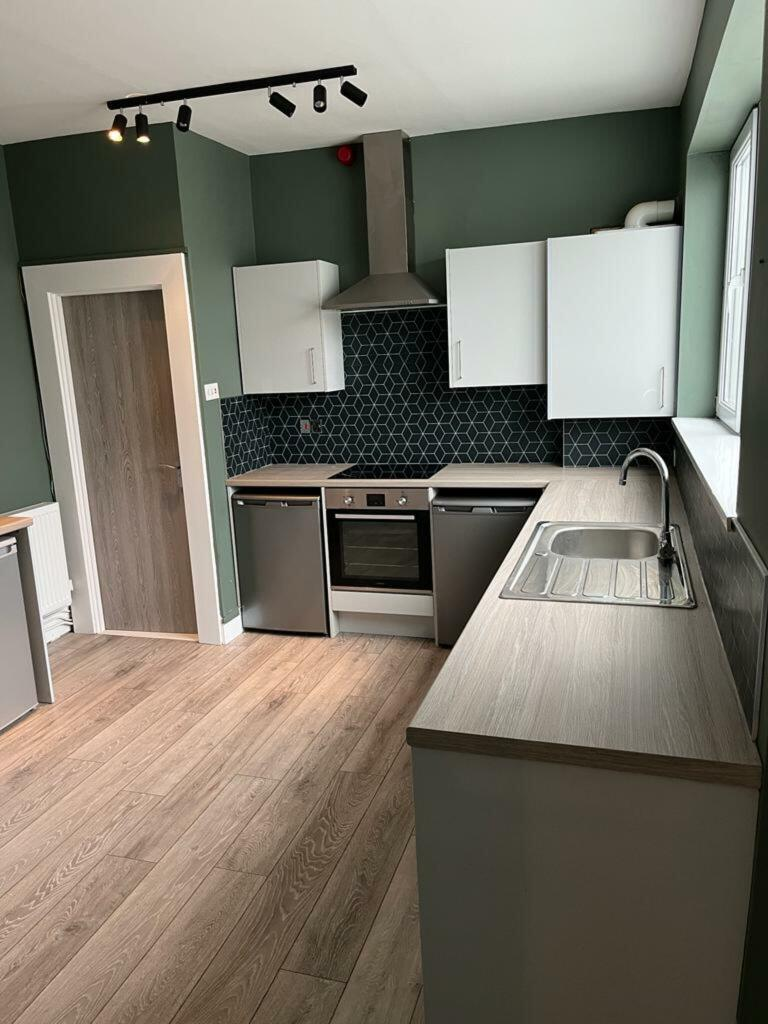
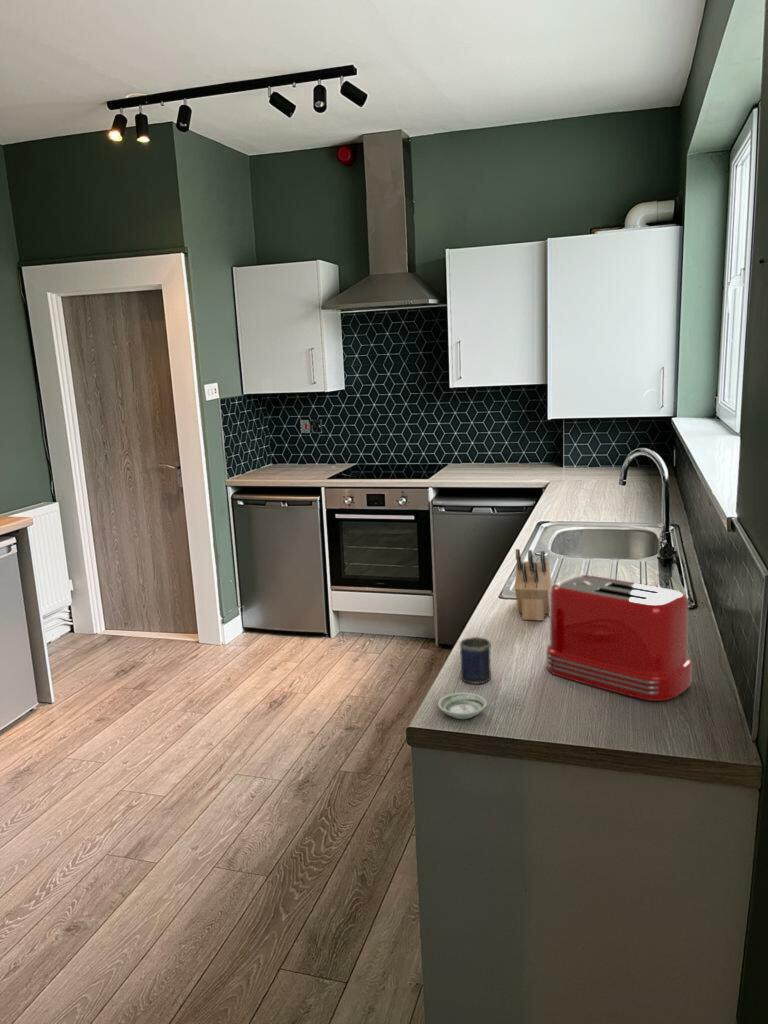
+ toaster (616, 632)
+ saucer (462, 707)
+ mug (472, 658)
+ knife block (533, 577)
